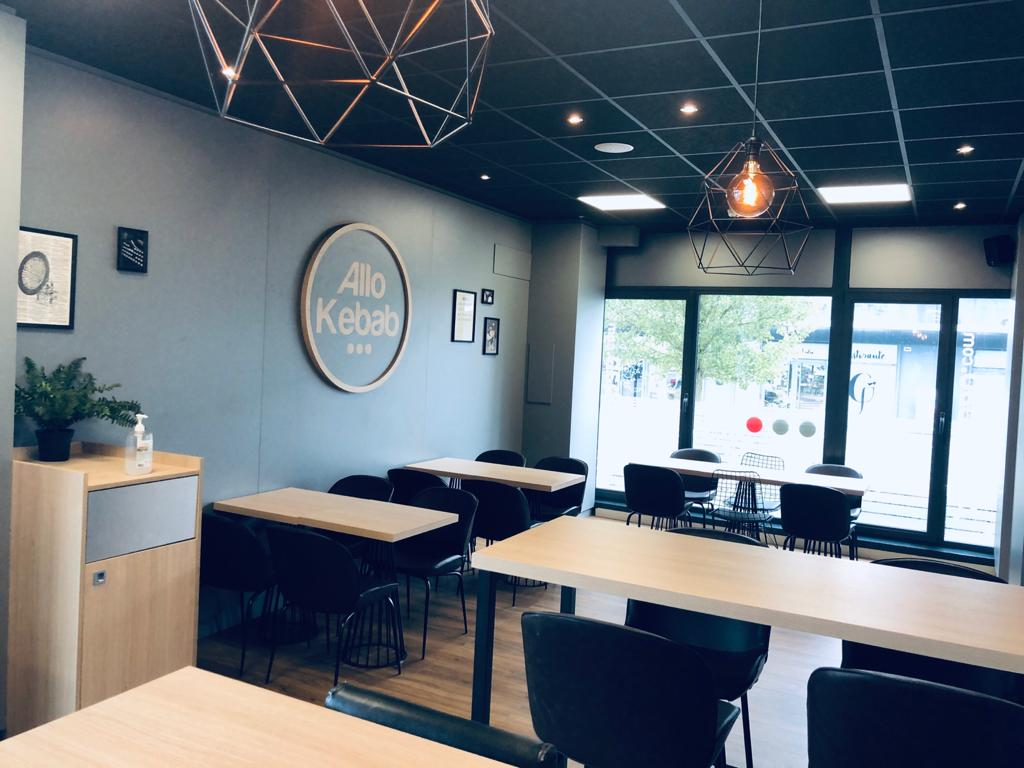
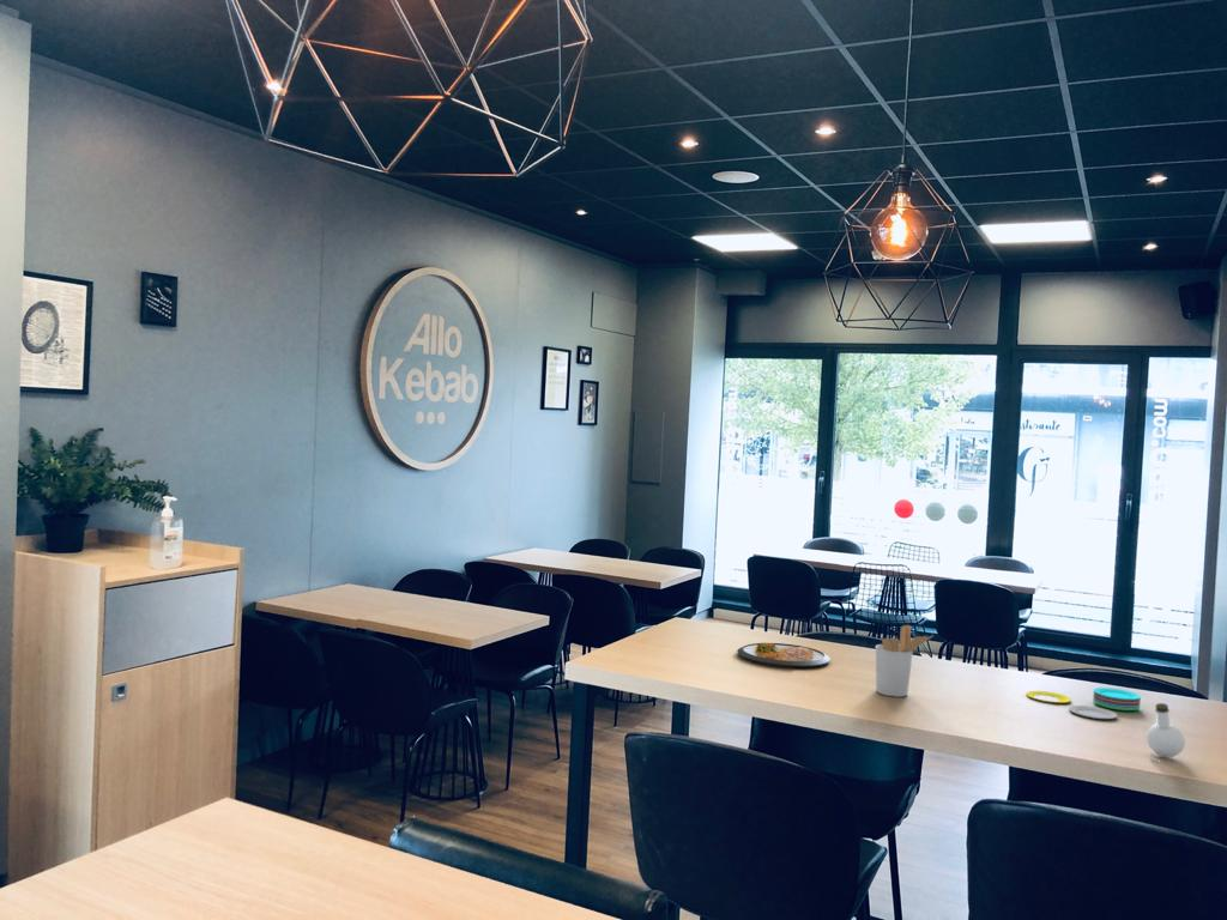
+ plate (1093, 701)
+ bottle (1165, 730)
+ utensil holder (902, 661)
+ dish (782, 652)
